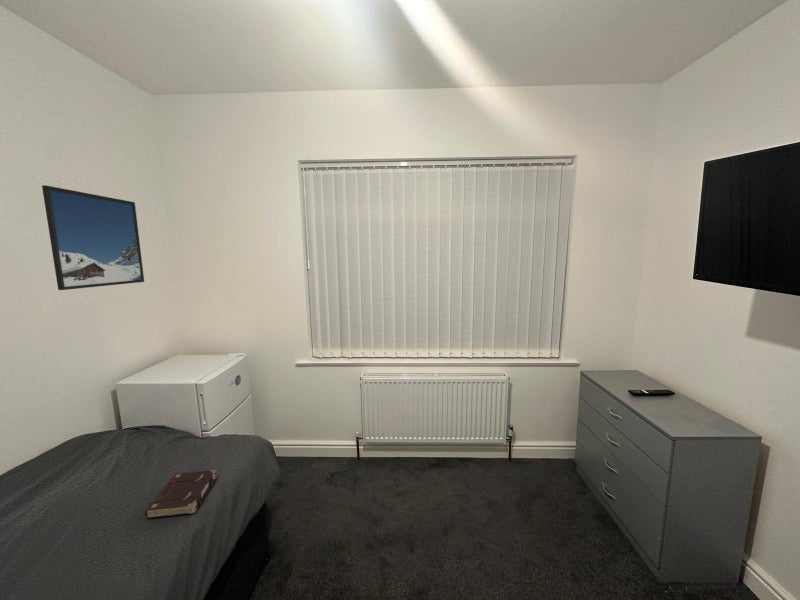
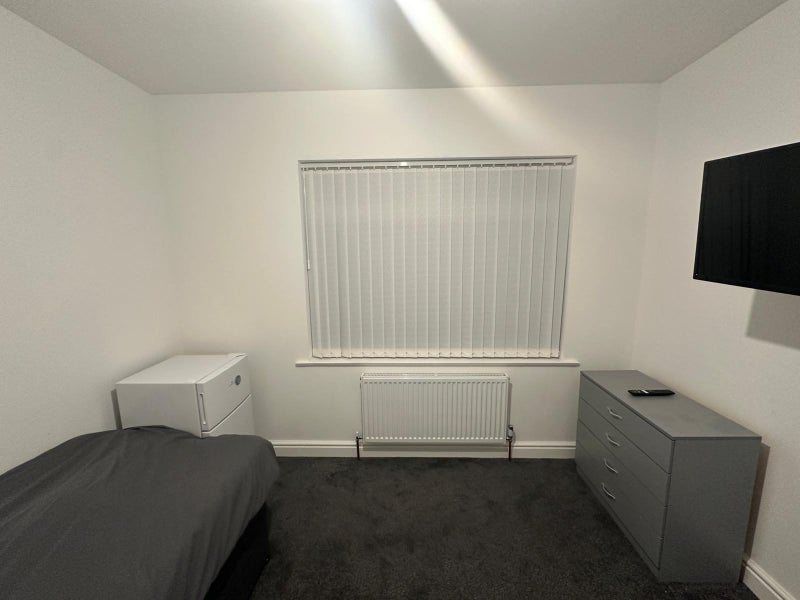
- book (184, 491)
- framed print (101, 241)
